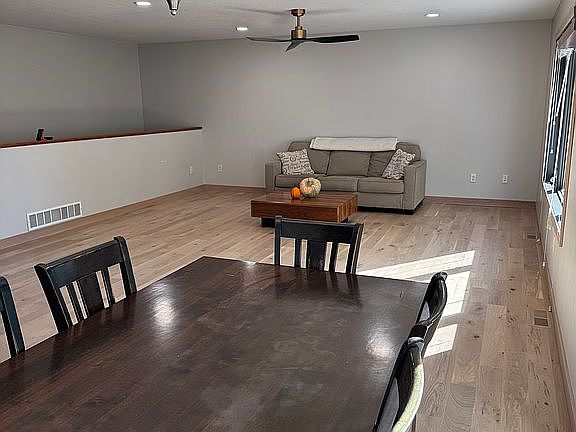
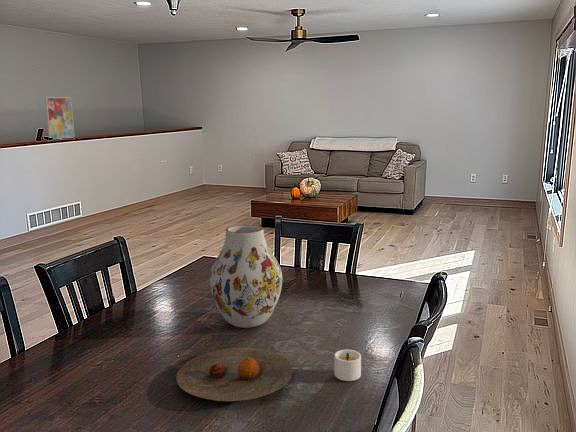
+ vase (246, 276)
+ candle (351, 361)
+ plate (235, 367)
+ wall art (60, 118)
